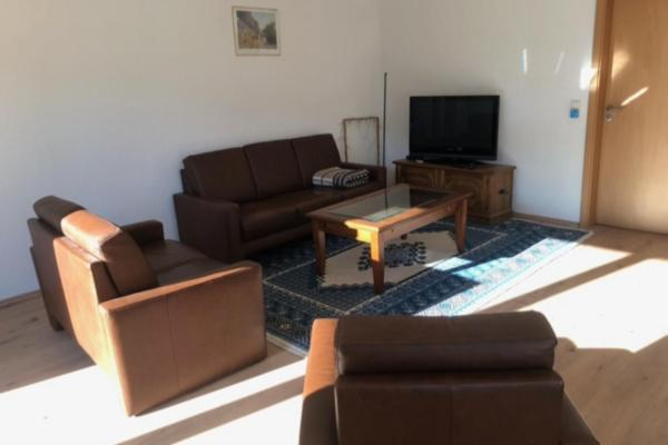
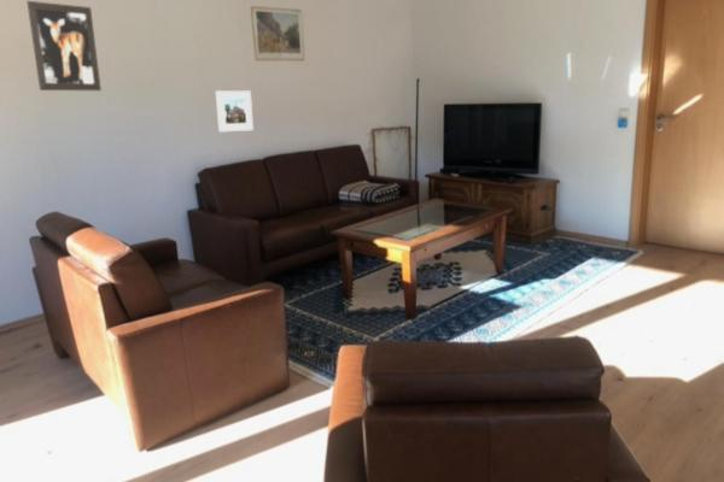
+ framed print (234, 111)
+ wall art (65, 47)
